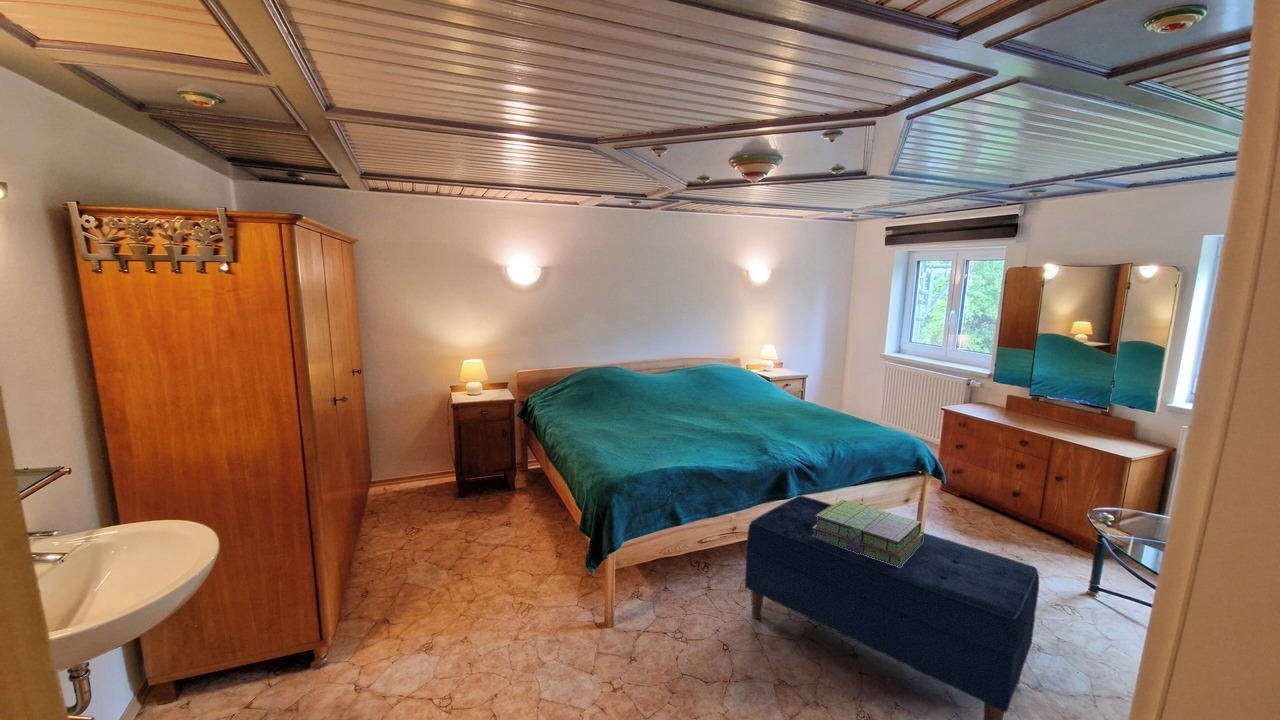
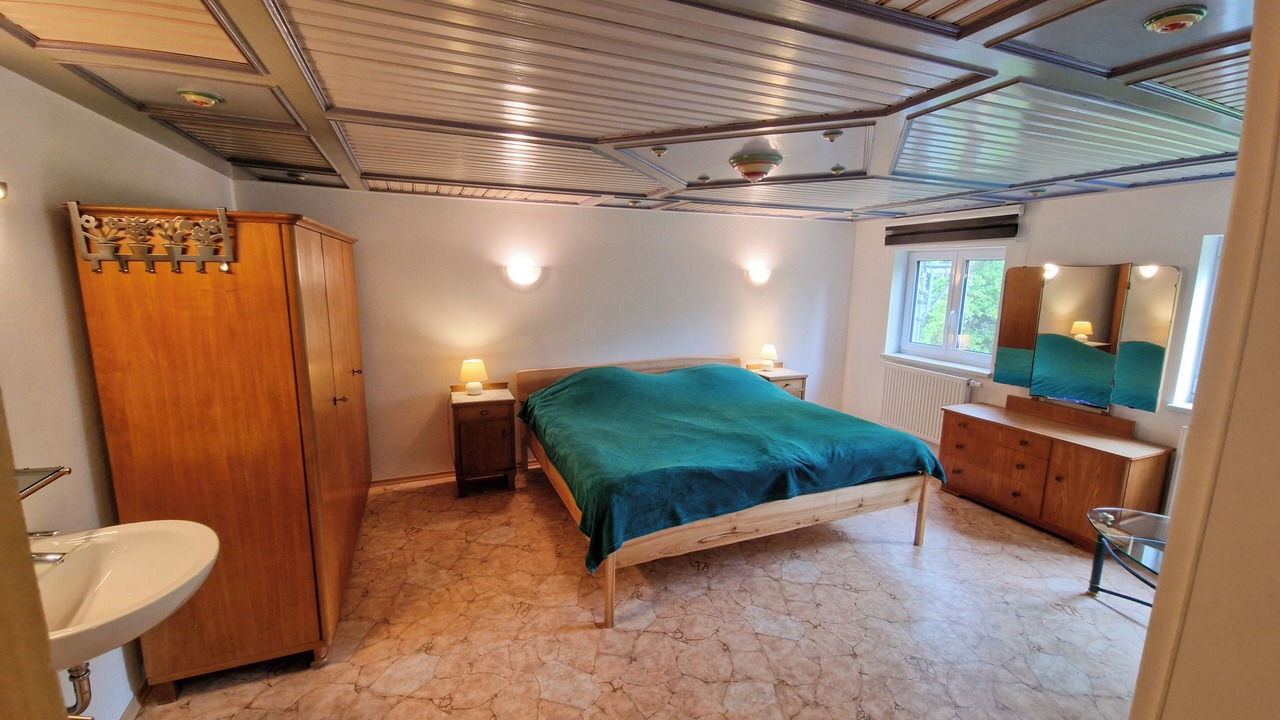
- bench (877, 595)
- stack of books (867, 528)
